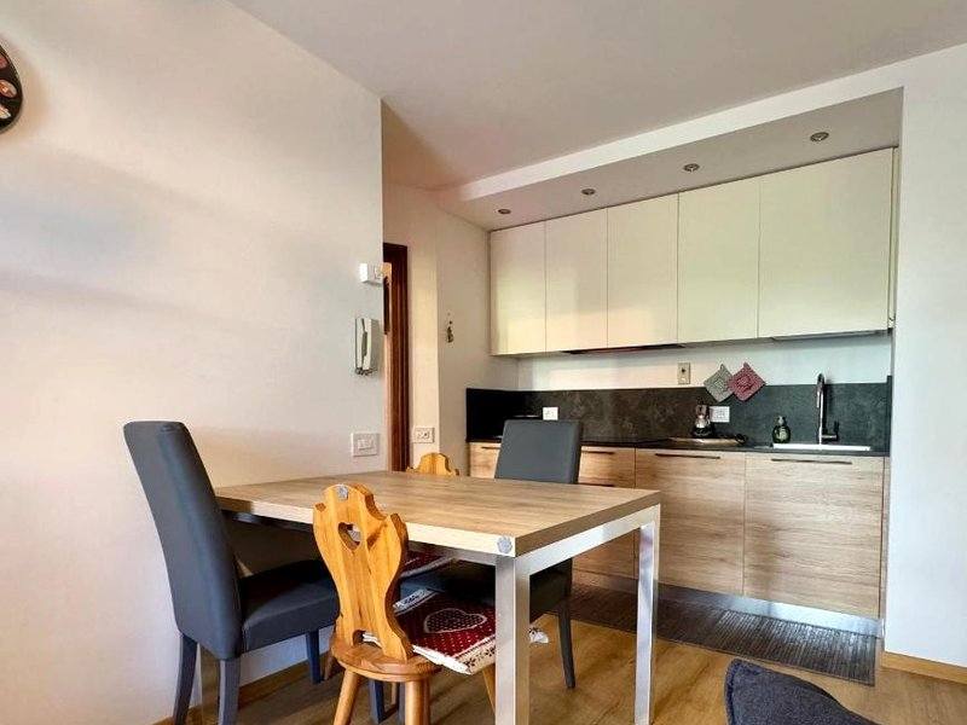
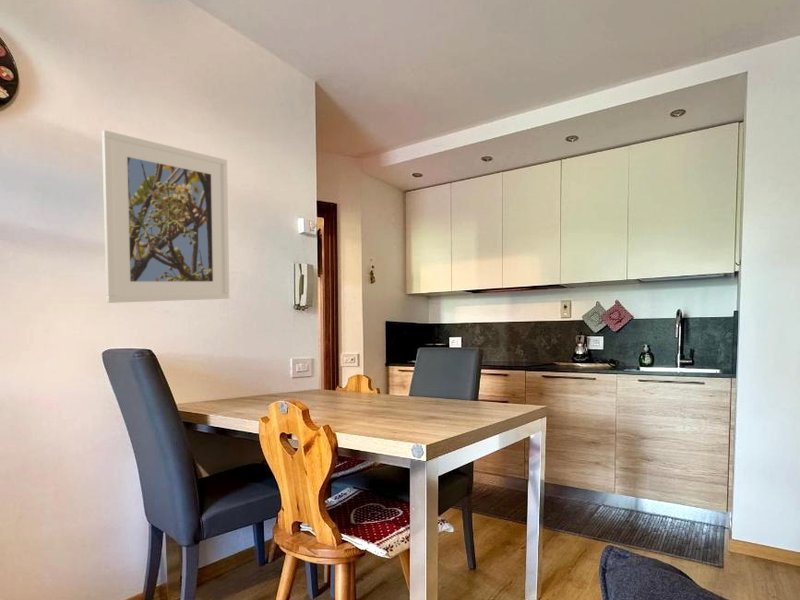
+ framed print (172, 224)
